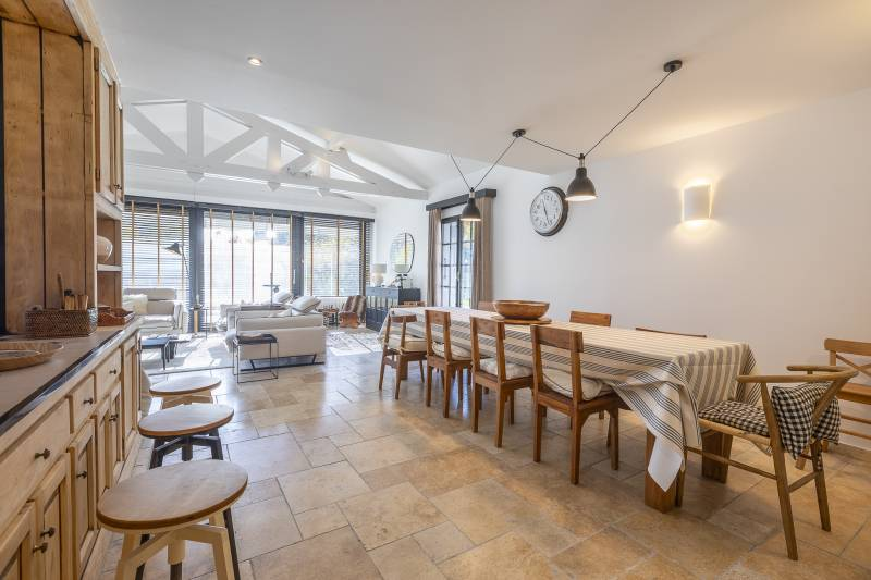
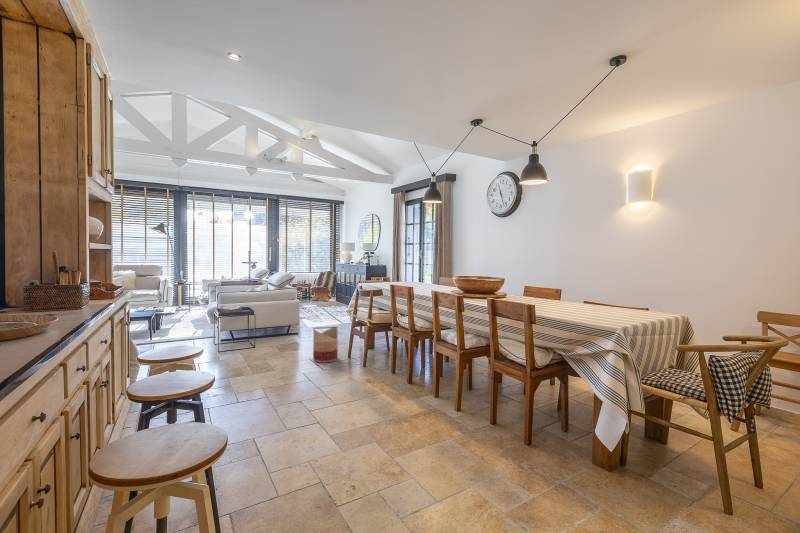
+ basket (325, 343)
